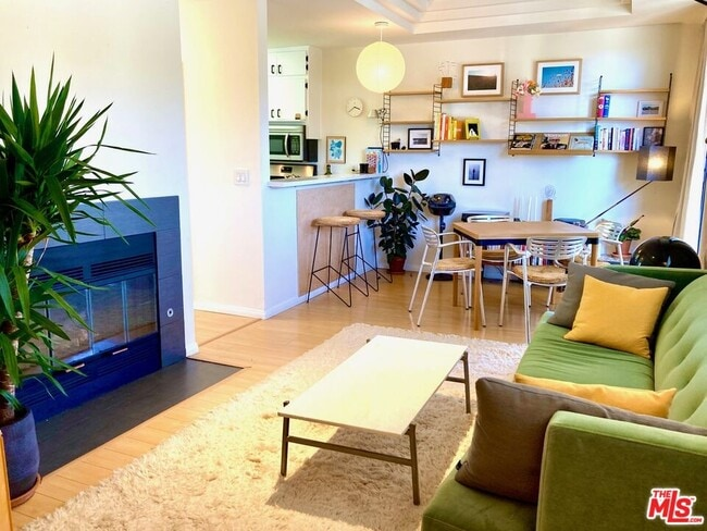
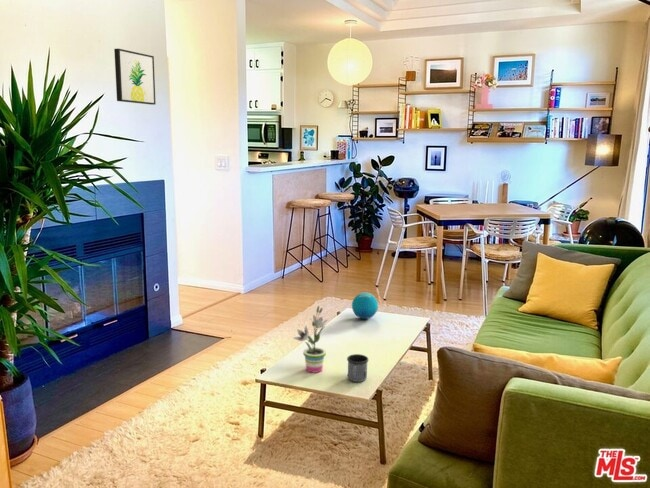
+ mug (356, 369)
+ potted plant (310, 337)
+ wall art (135, 77)
+ decorative orb (364, 305)
